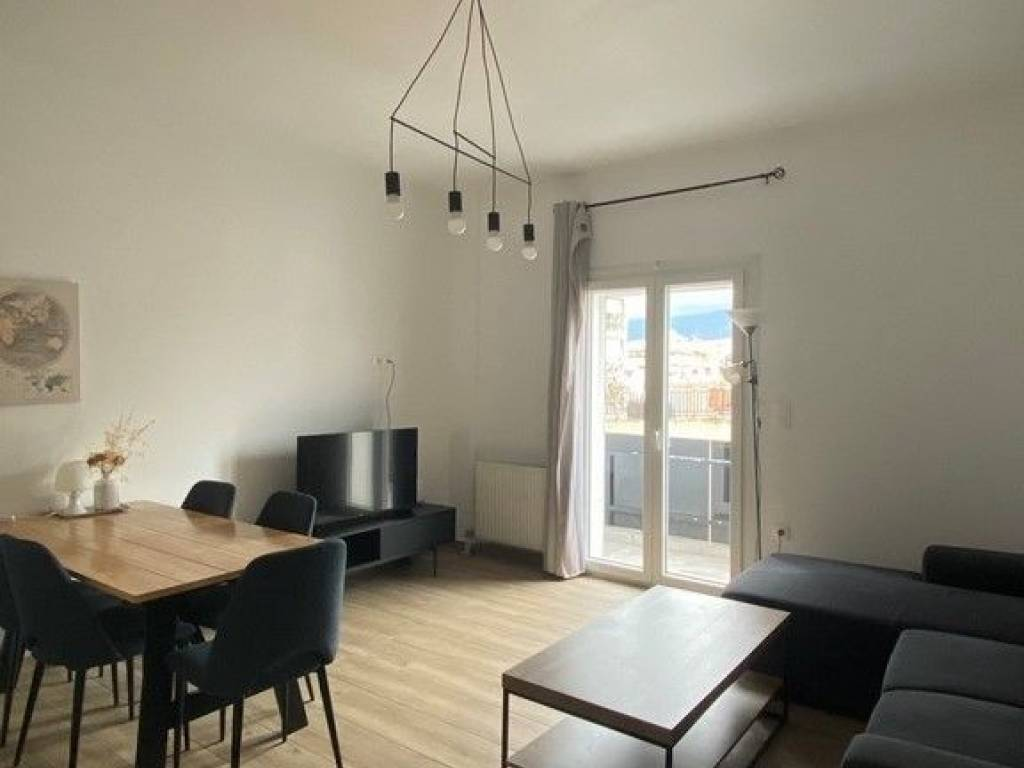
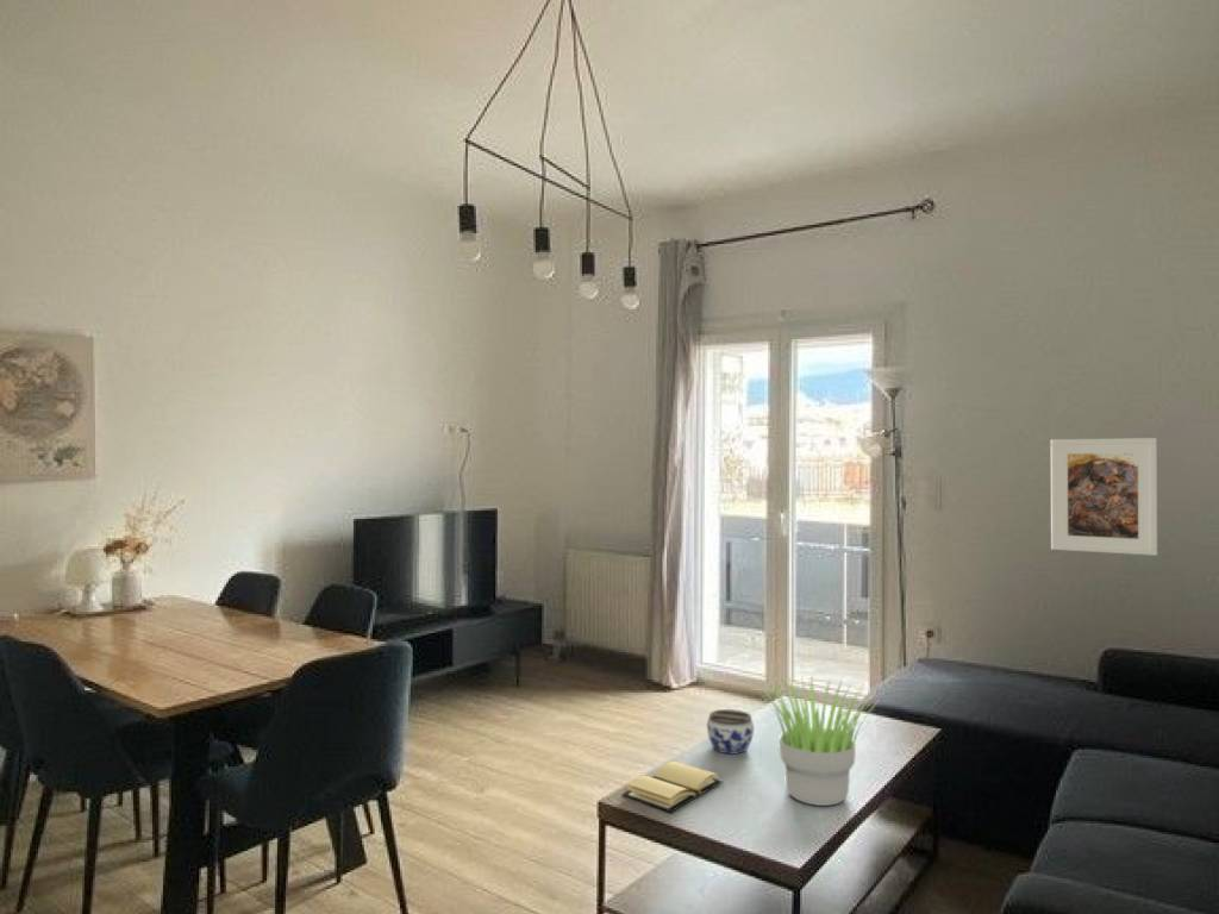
+ jar (730, 731)
+ potted plant (818, 743)
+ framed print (1101, 495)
+ book (674, 783)
